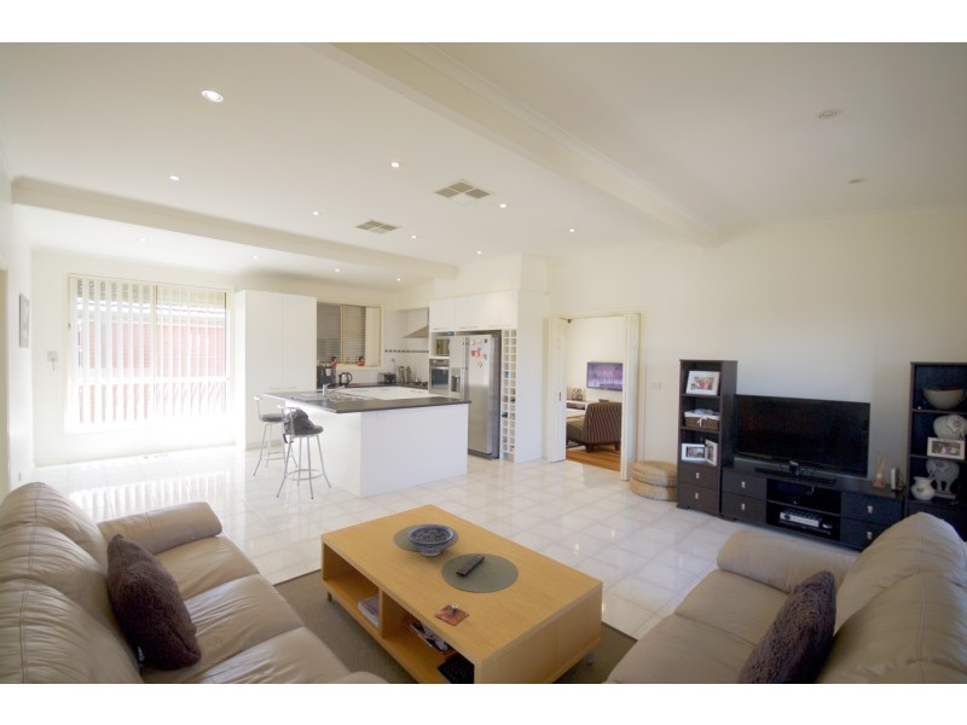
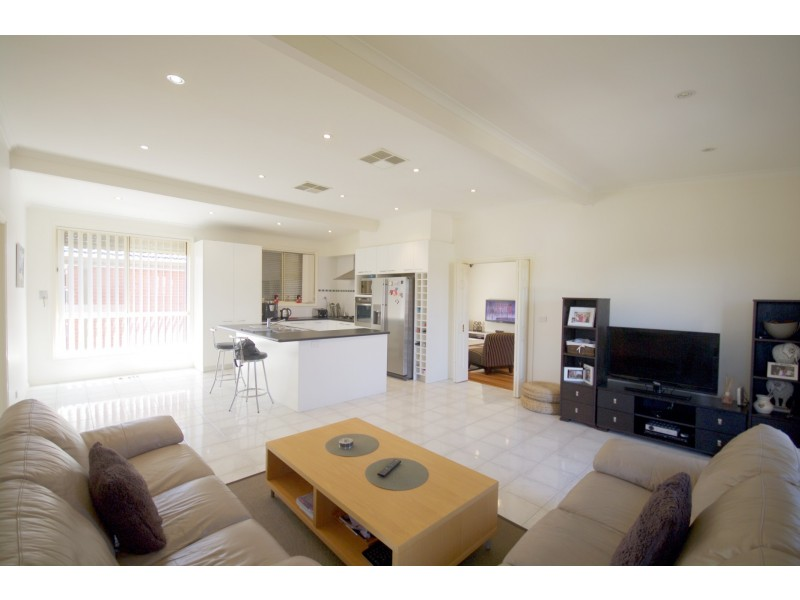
- decorative bowl (430, 543)
- cup (451, 610)
